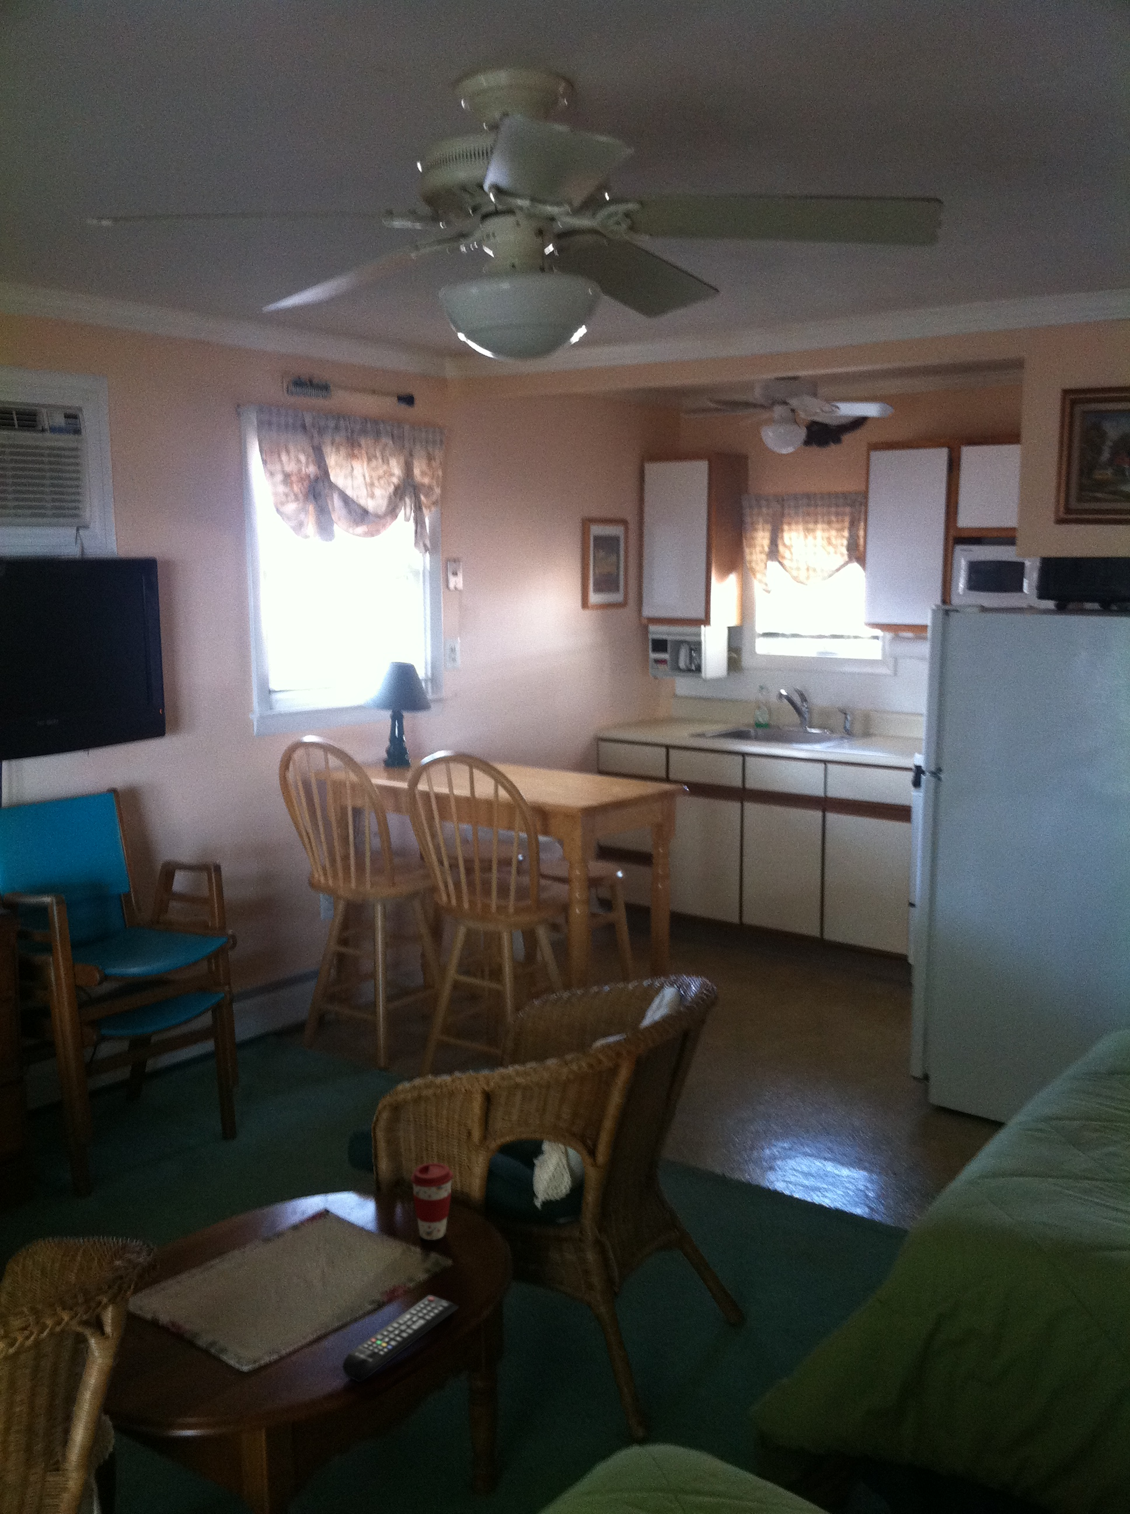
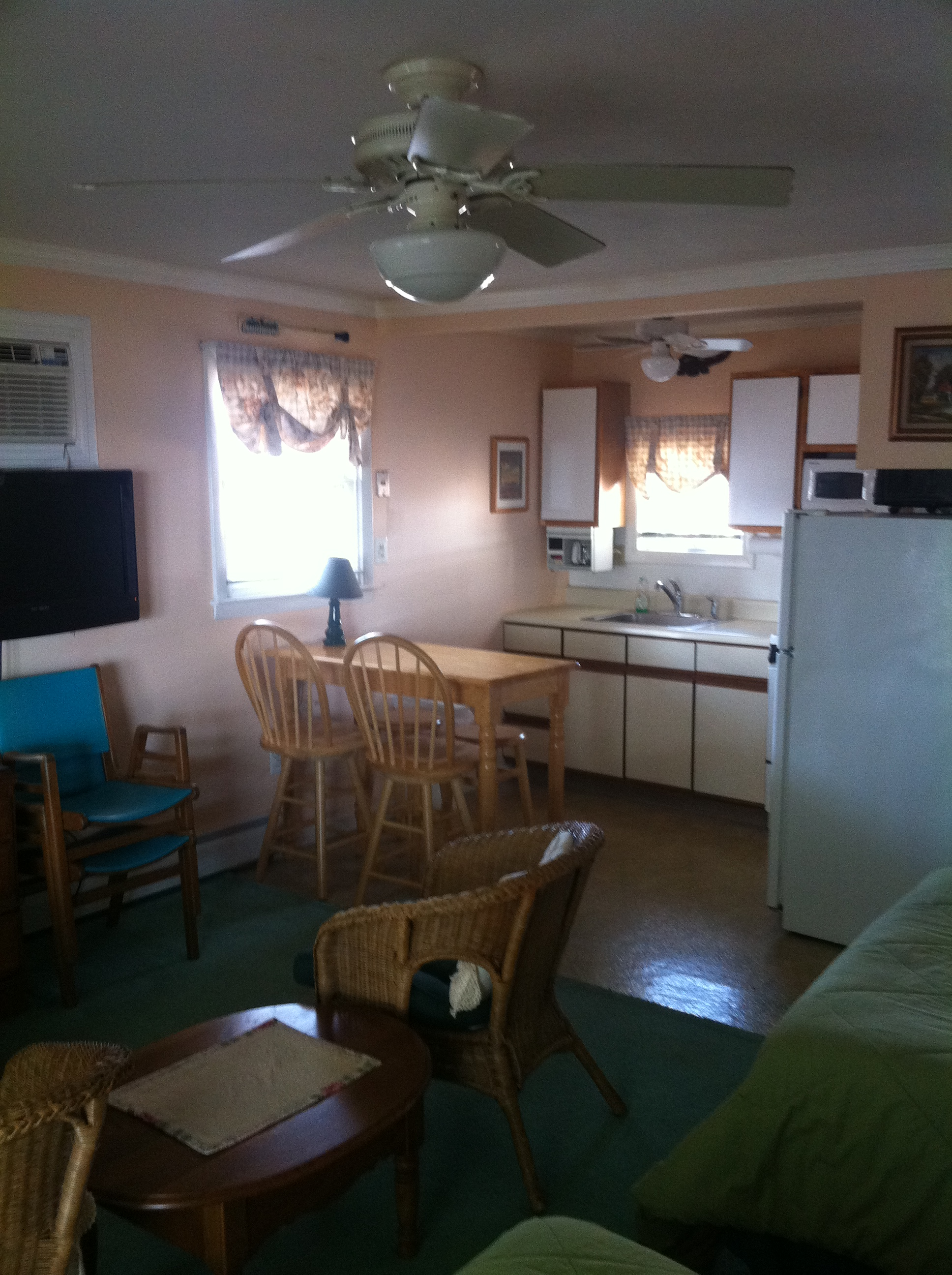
- remote control (402, 1334)
- coffee cup (432, 1202)
